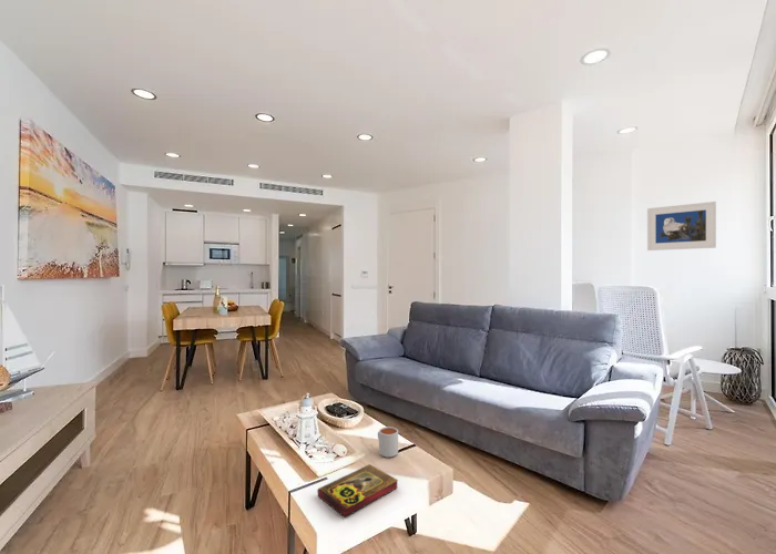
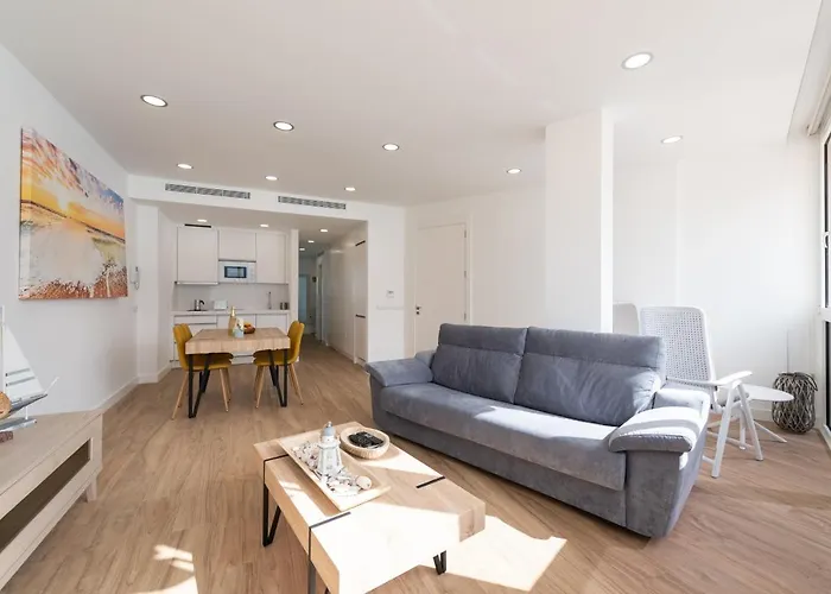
- book (358, 488)
- mug (386, 440)
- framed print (680, 227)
